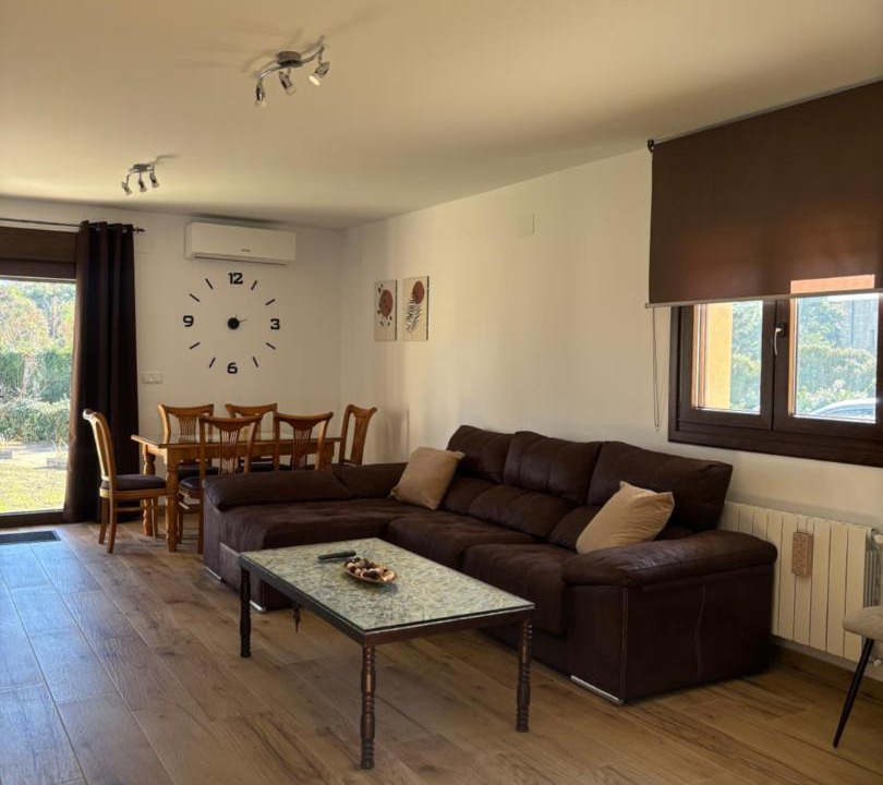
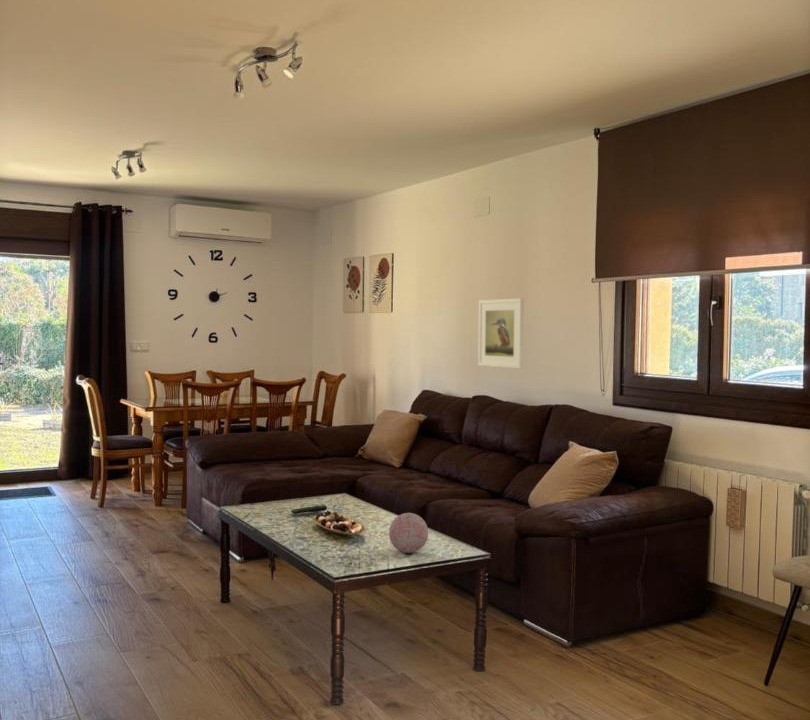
+ decorative orb (408, 532)
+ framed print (499, 333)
